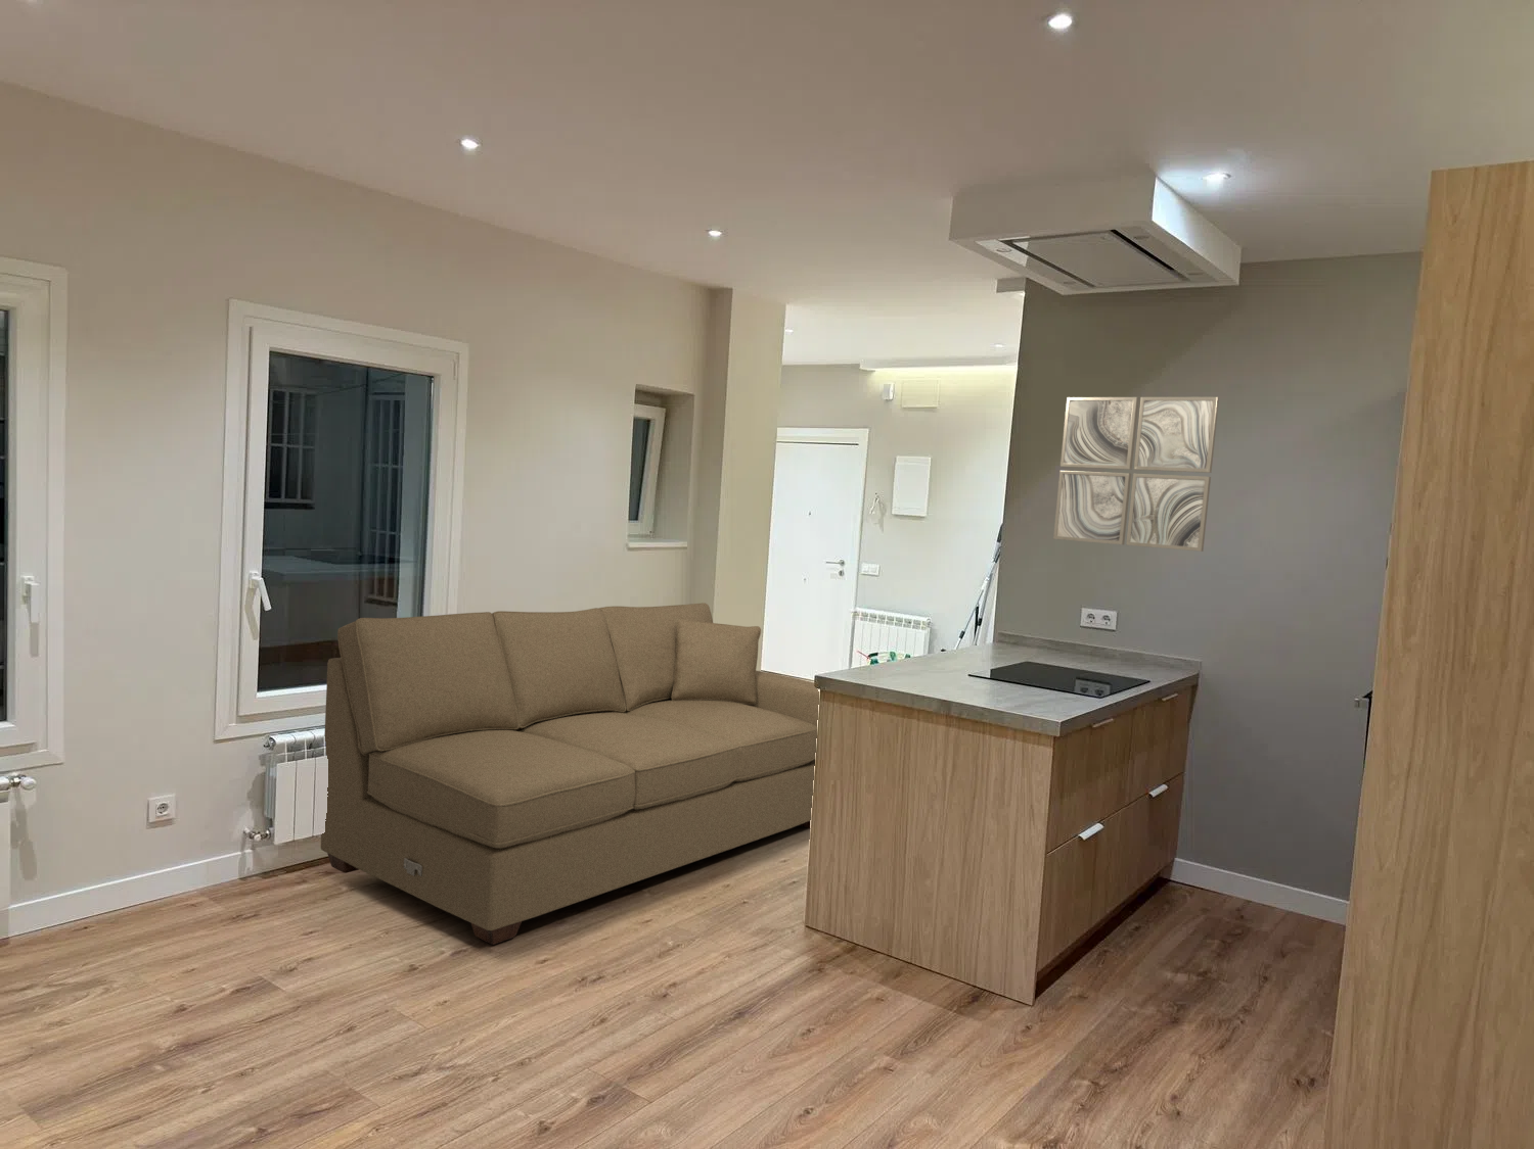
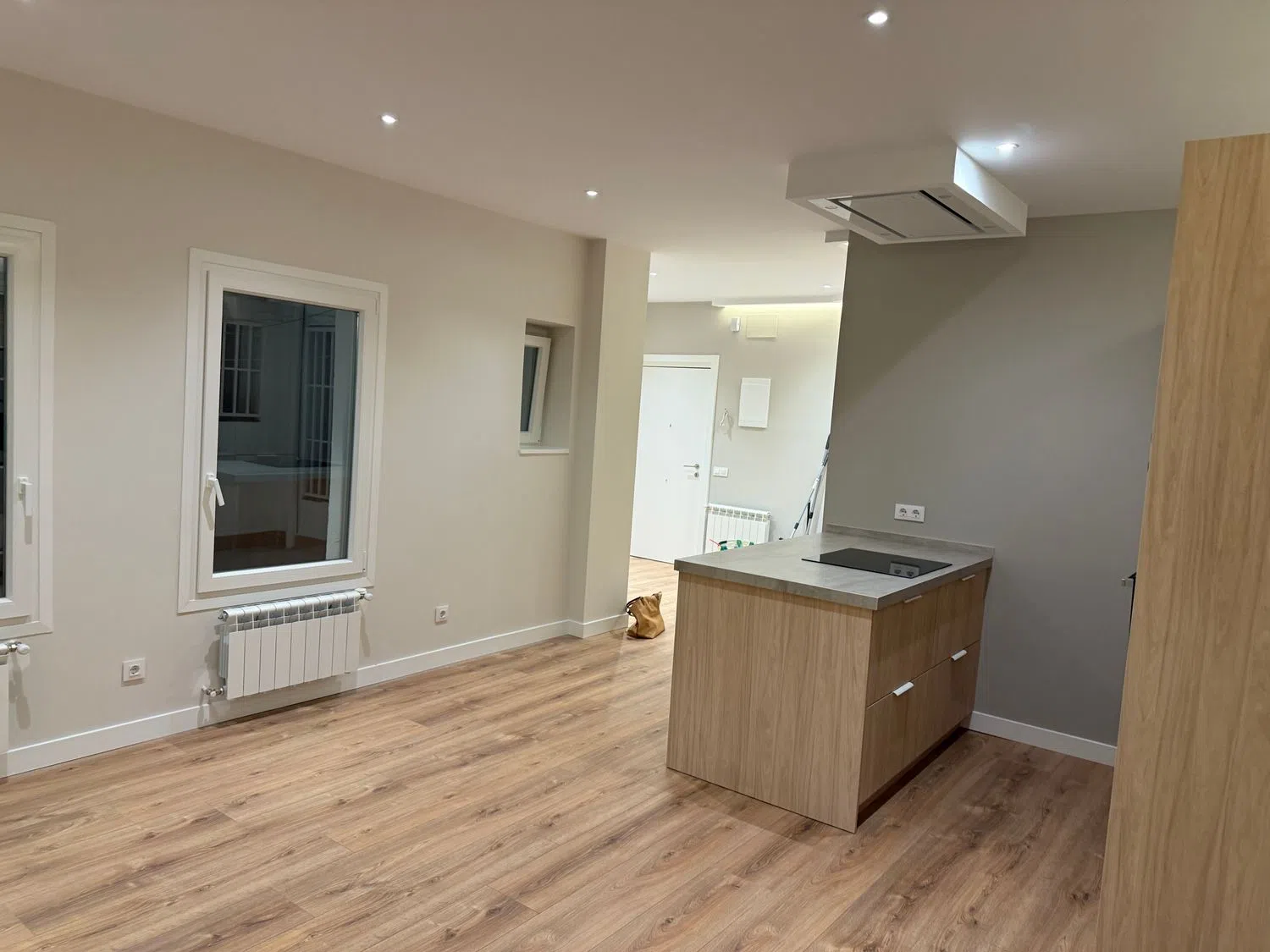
- sofa (610, 733)
- wall art (1131, 468)
